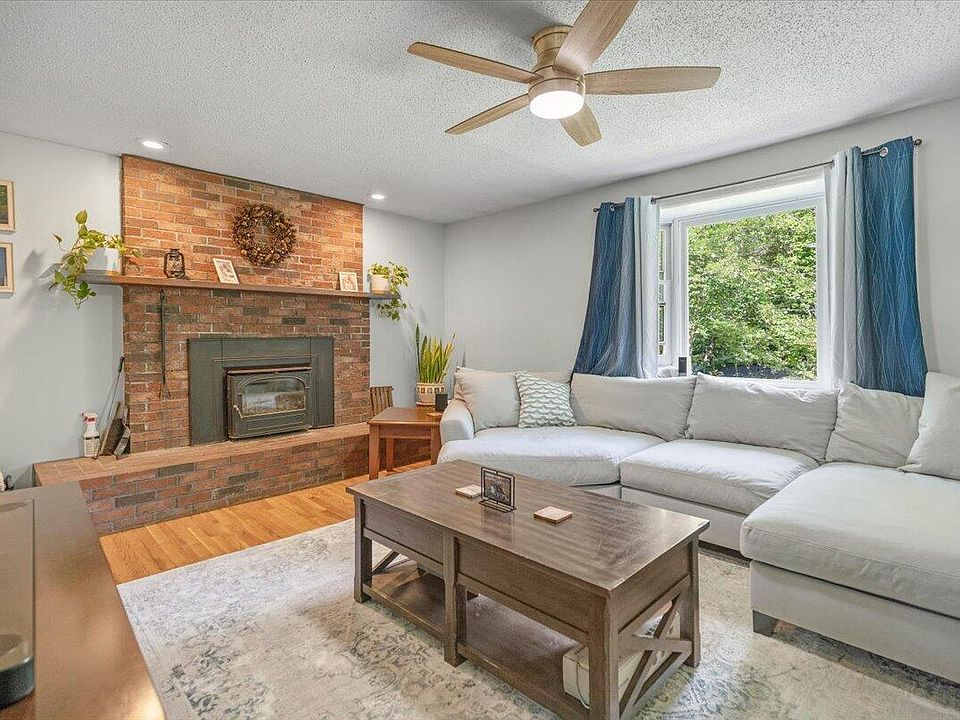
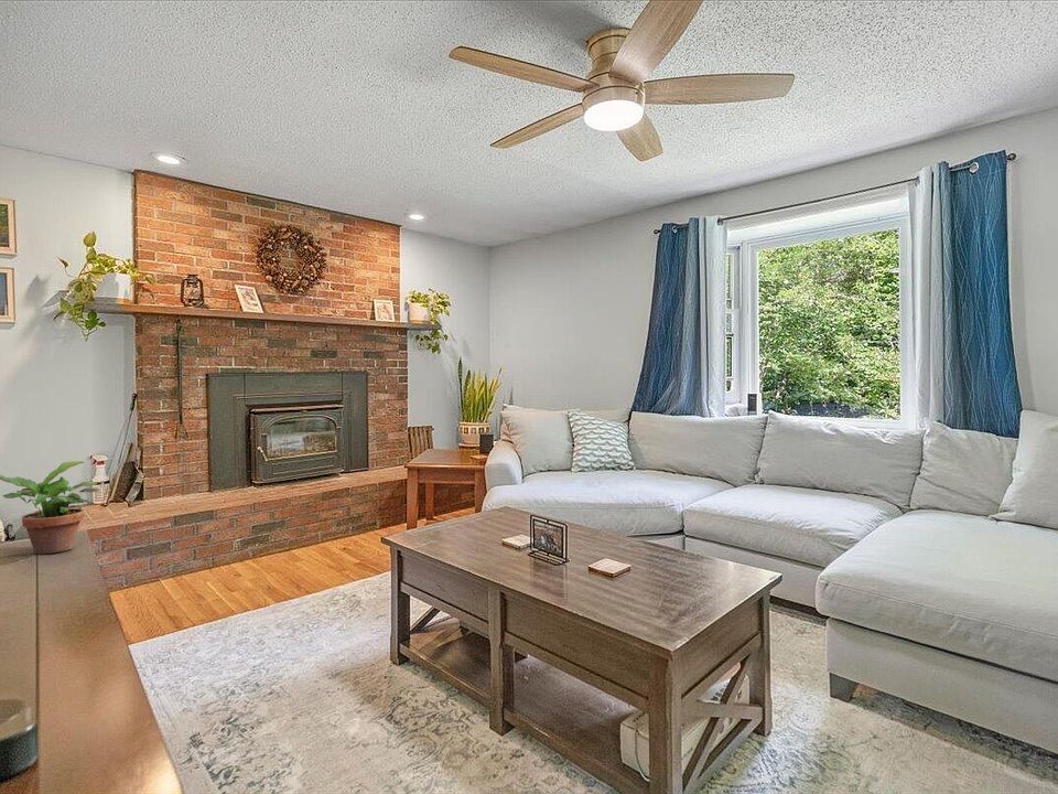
+ potted plant (44, 508)
